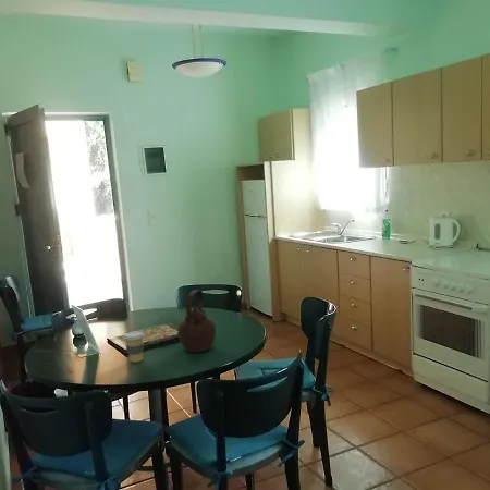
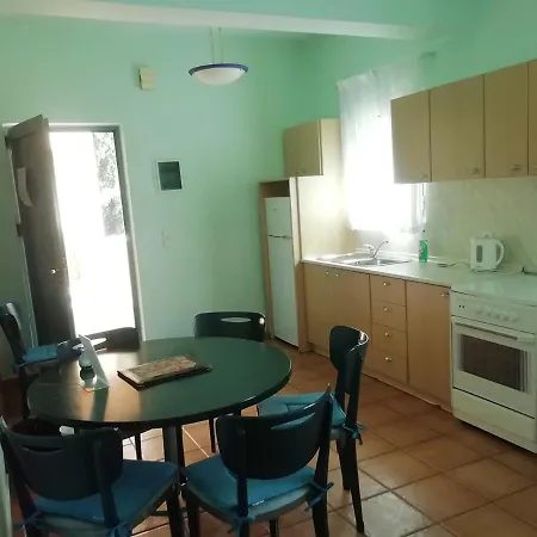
- coffee cup (135, 346)
- teapot (197, 318)
